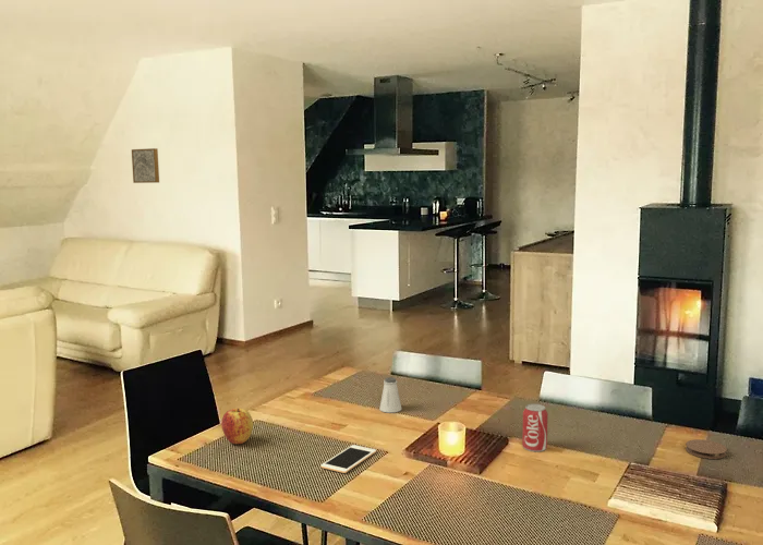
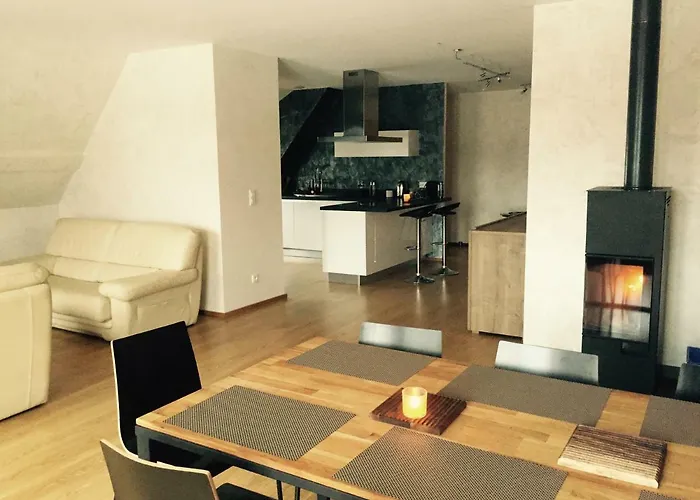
- wall art (145, 166)
- beverage can (534, 427)
- apple (237, 425)
- coaster (705, 448)
- saltshaker (390, 393)
- cell phone (349, 458)
